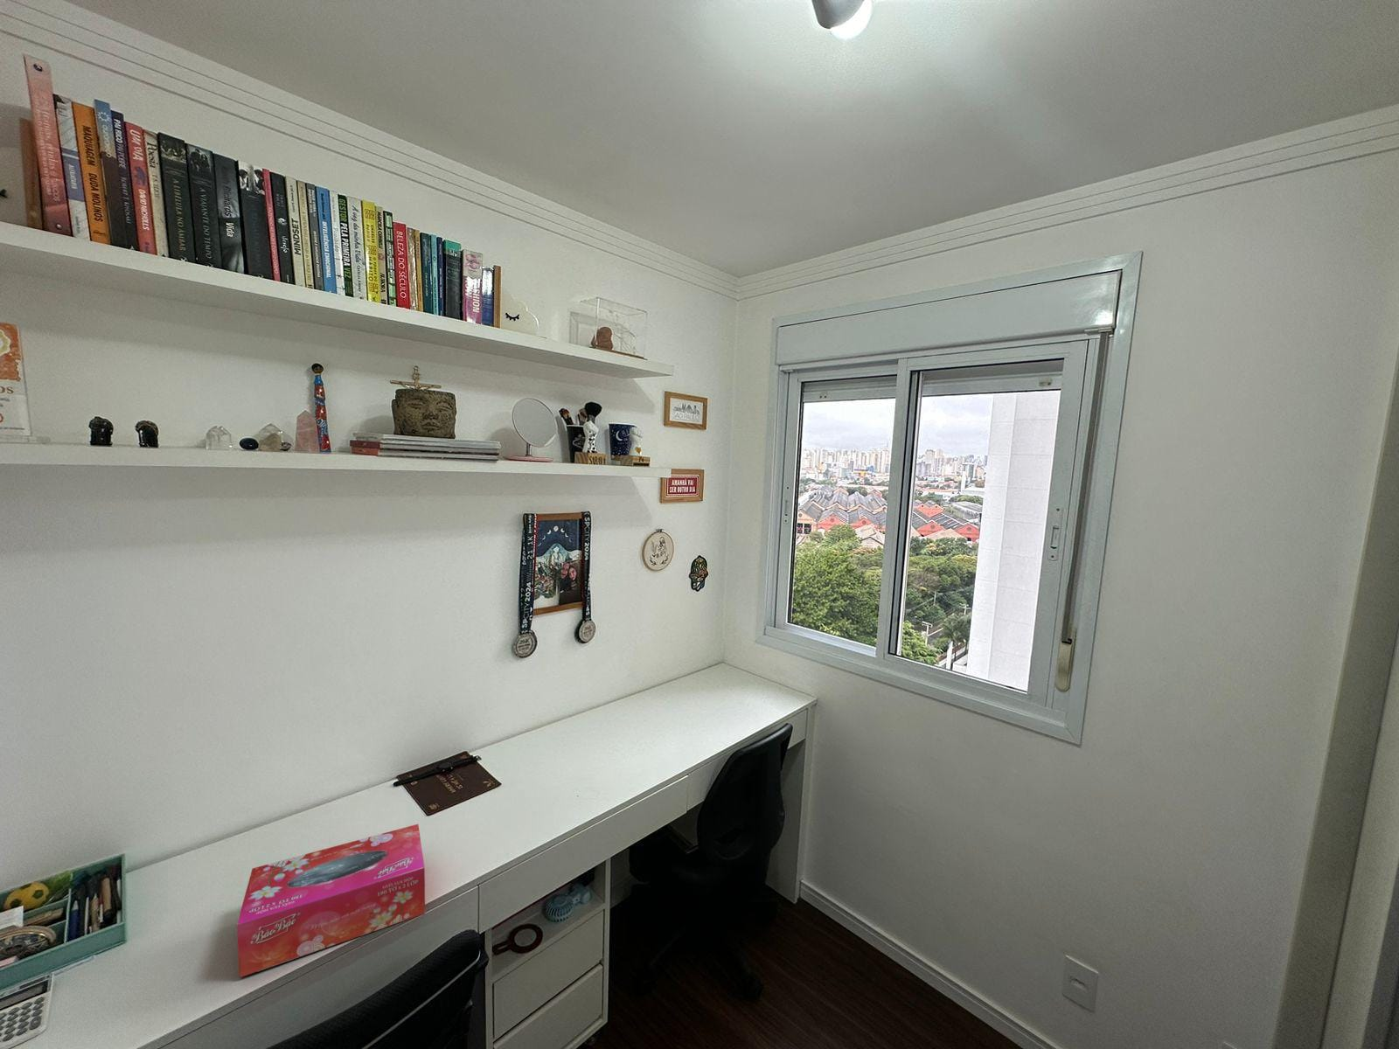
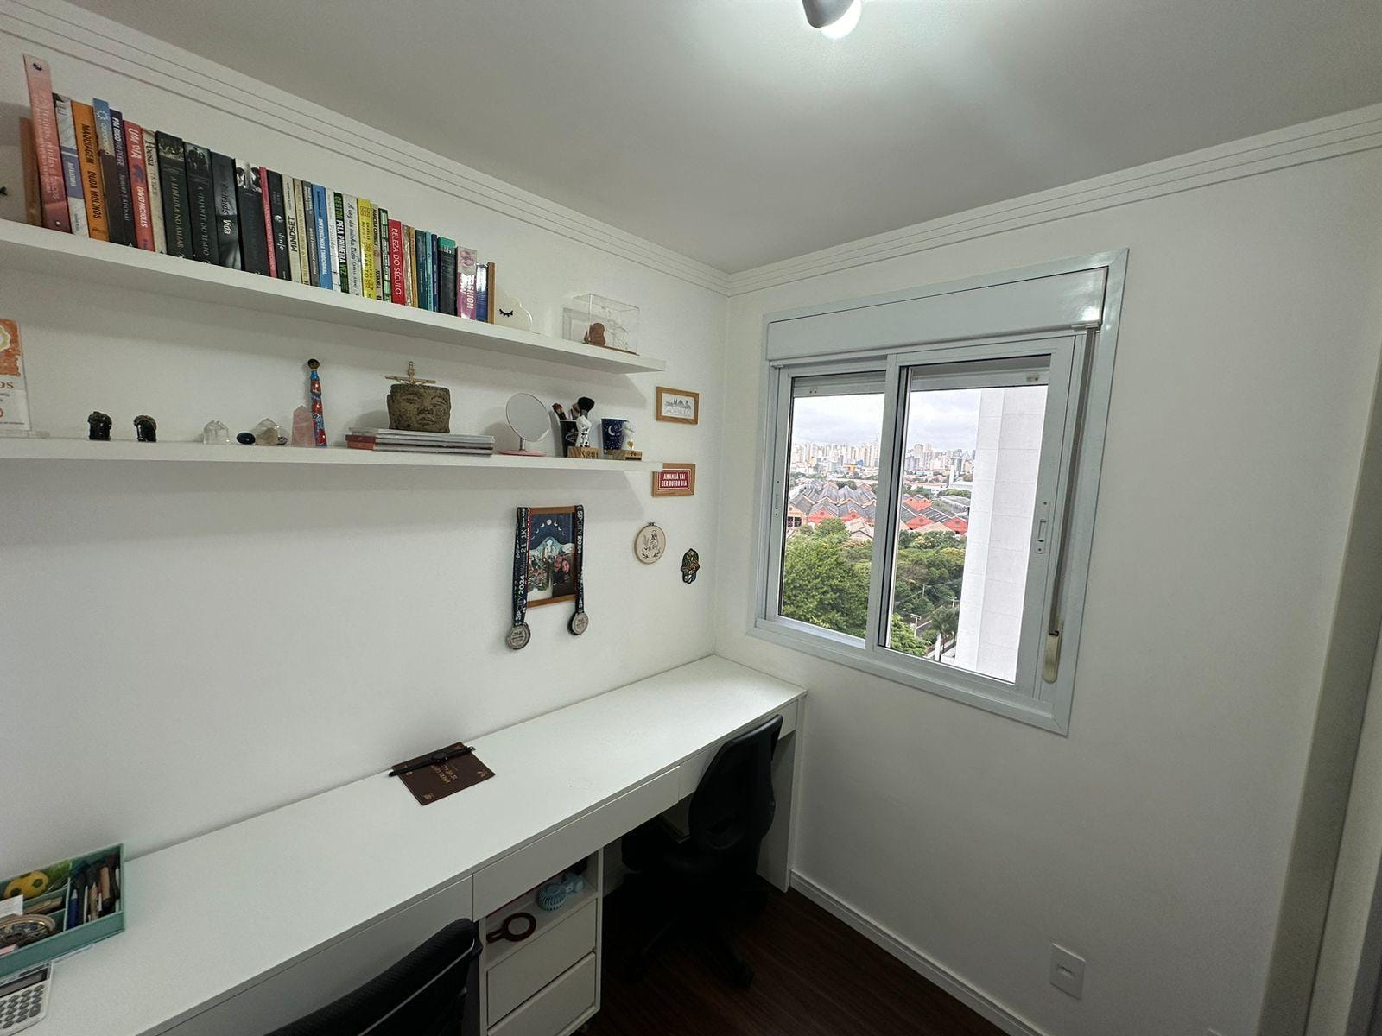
- tissue box (339, 890)
